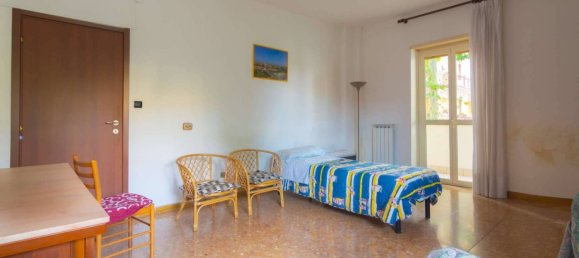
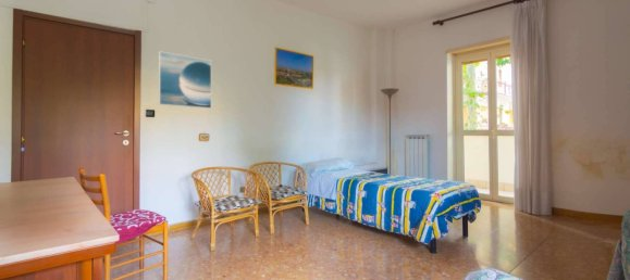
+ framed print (186, 81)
